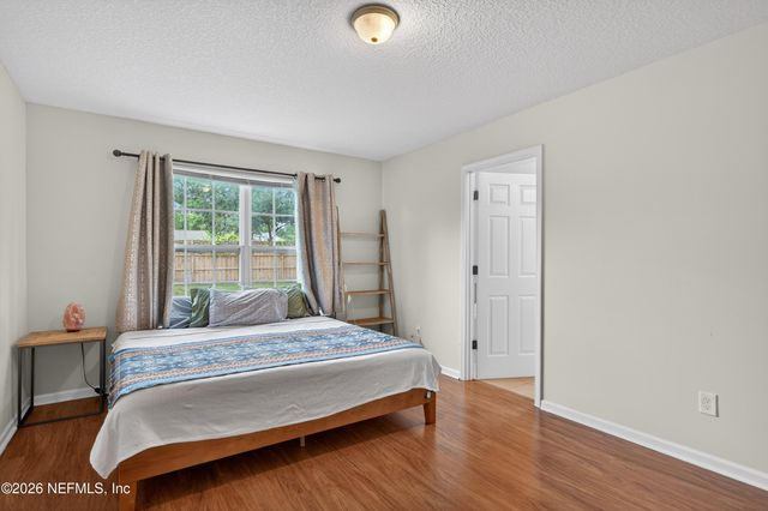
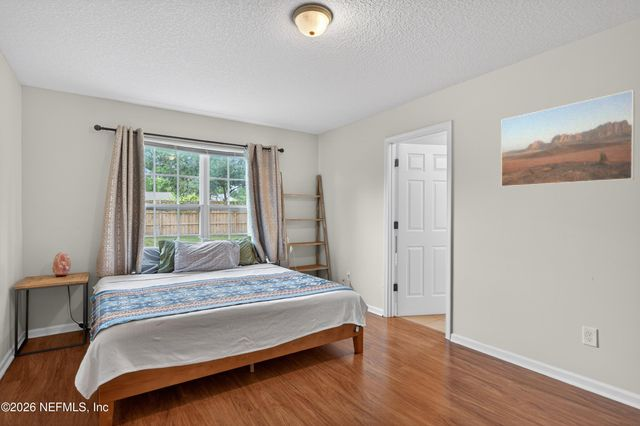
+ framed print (558, 145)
